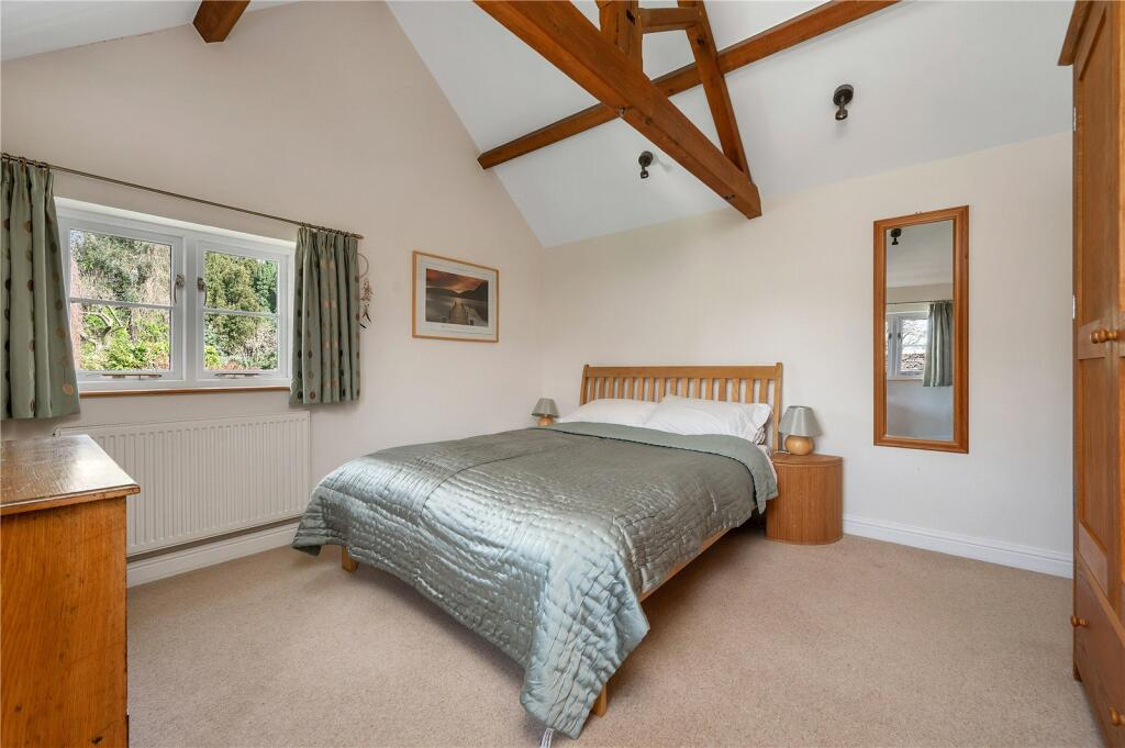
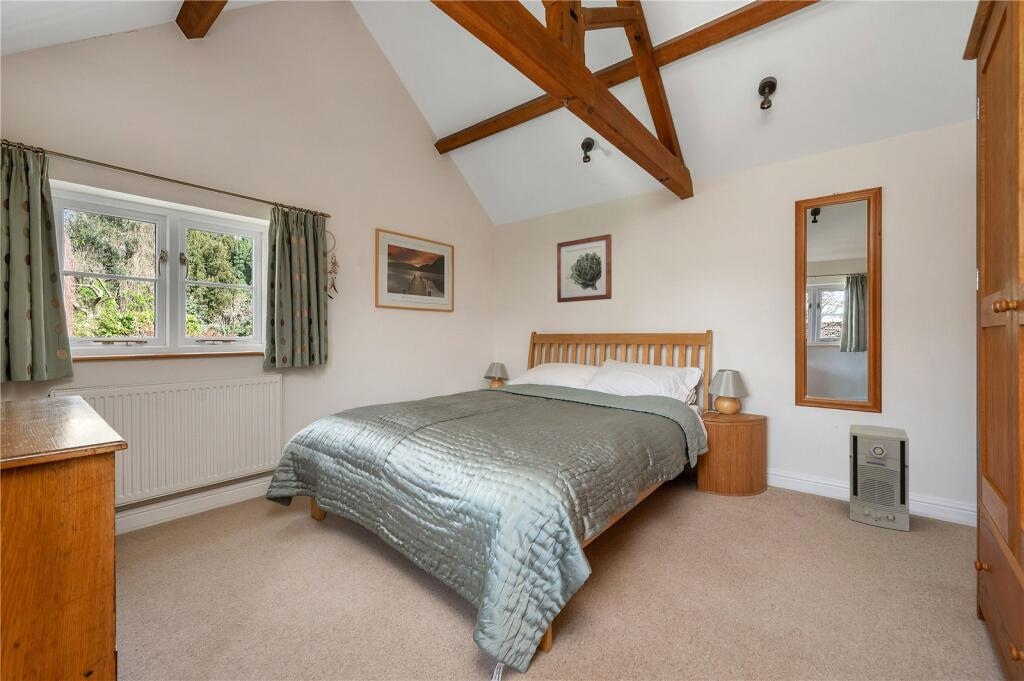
+ air purifier (877, 473)
+ wall art (583, 269)
